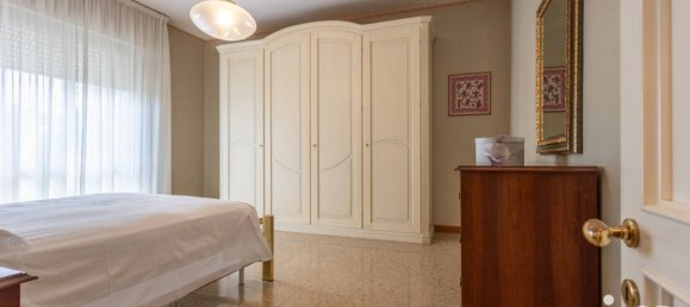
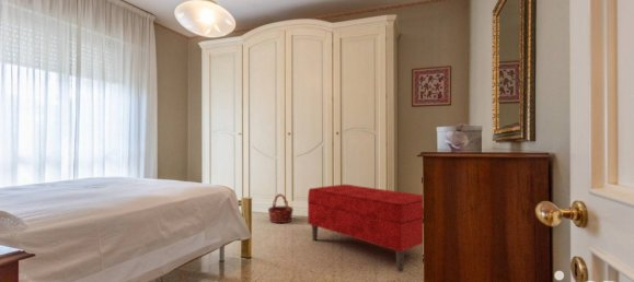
+ bench (367, 220)
+ basket (280, 207)
